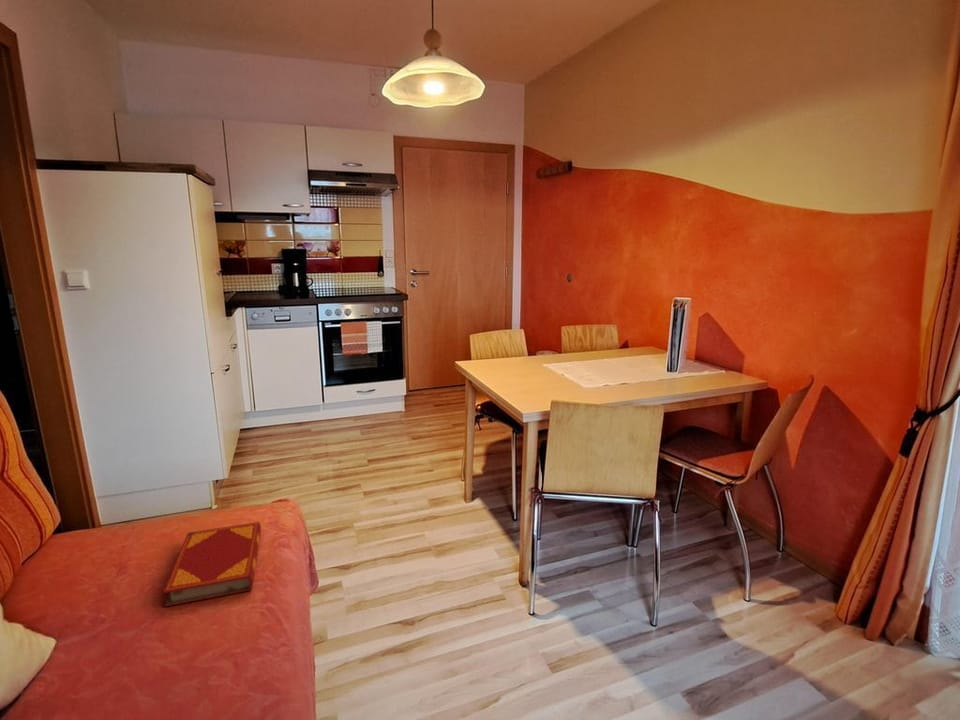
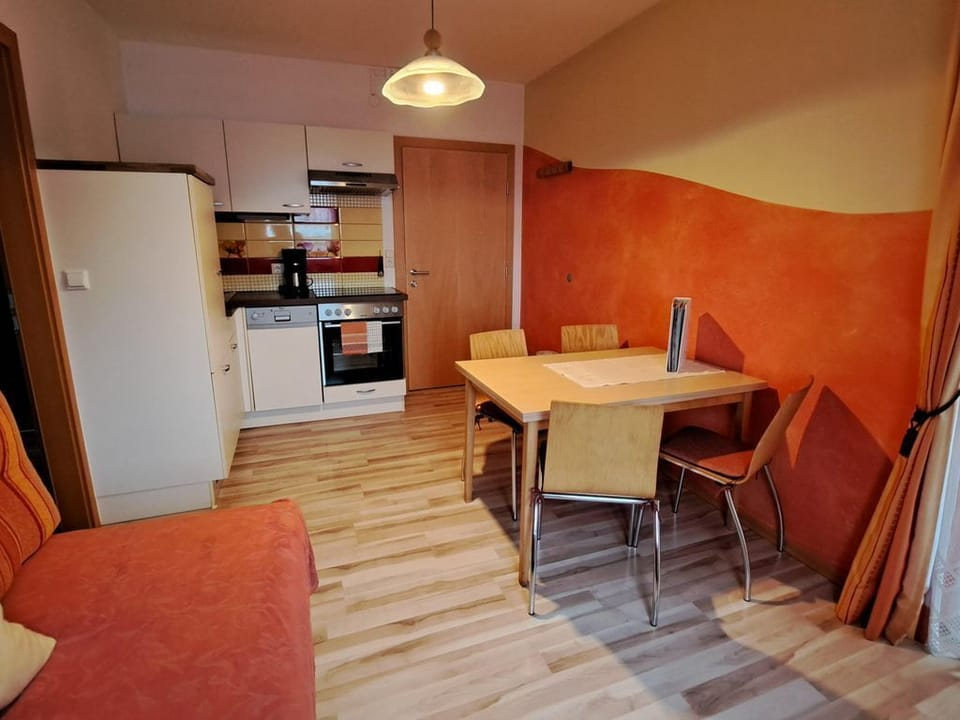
- hardback book (218, 559)
